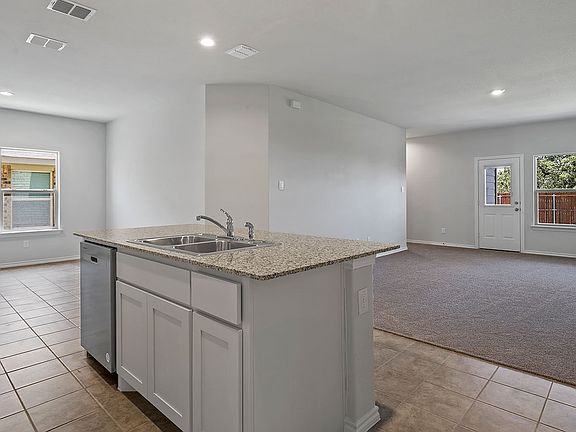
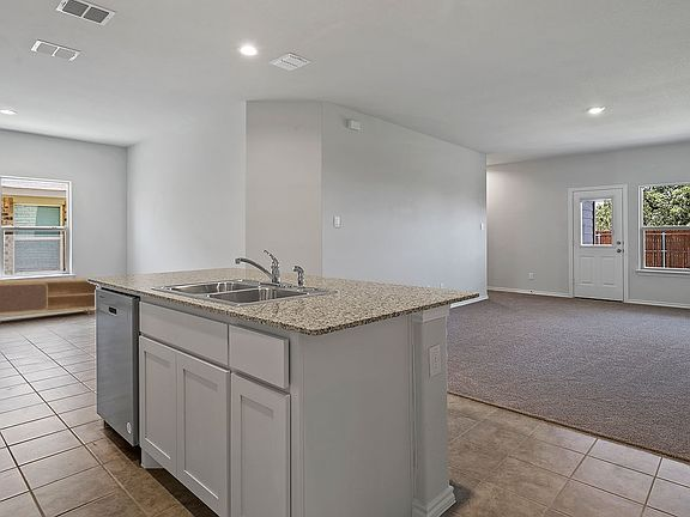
+ tv stand (43, 298)
